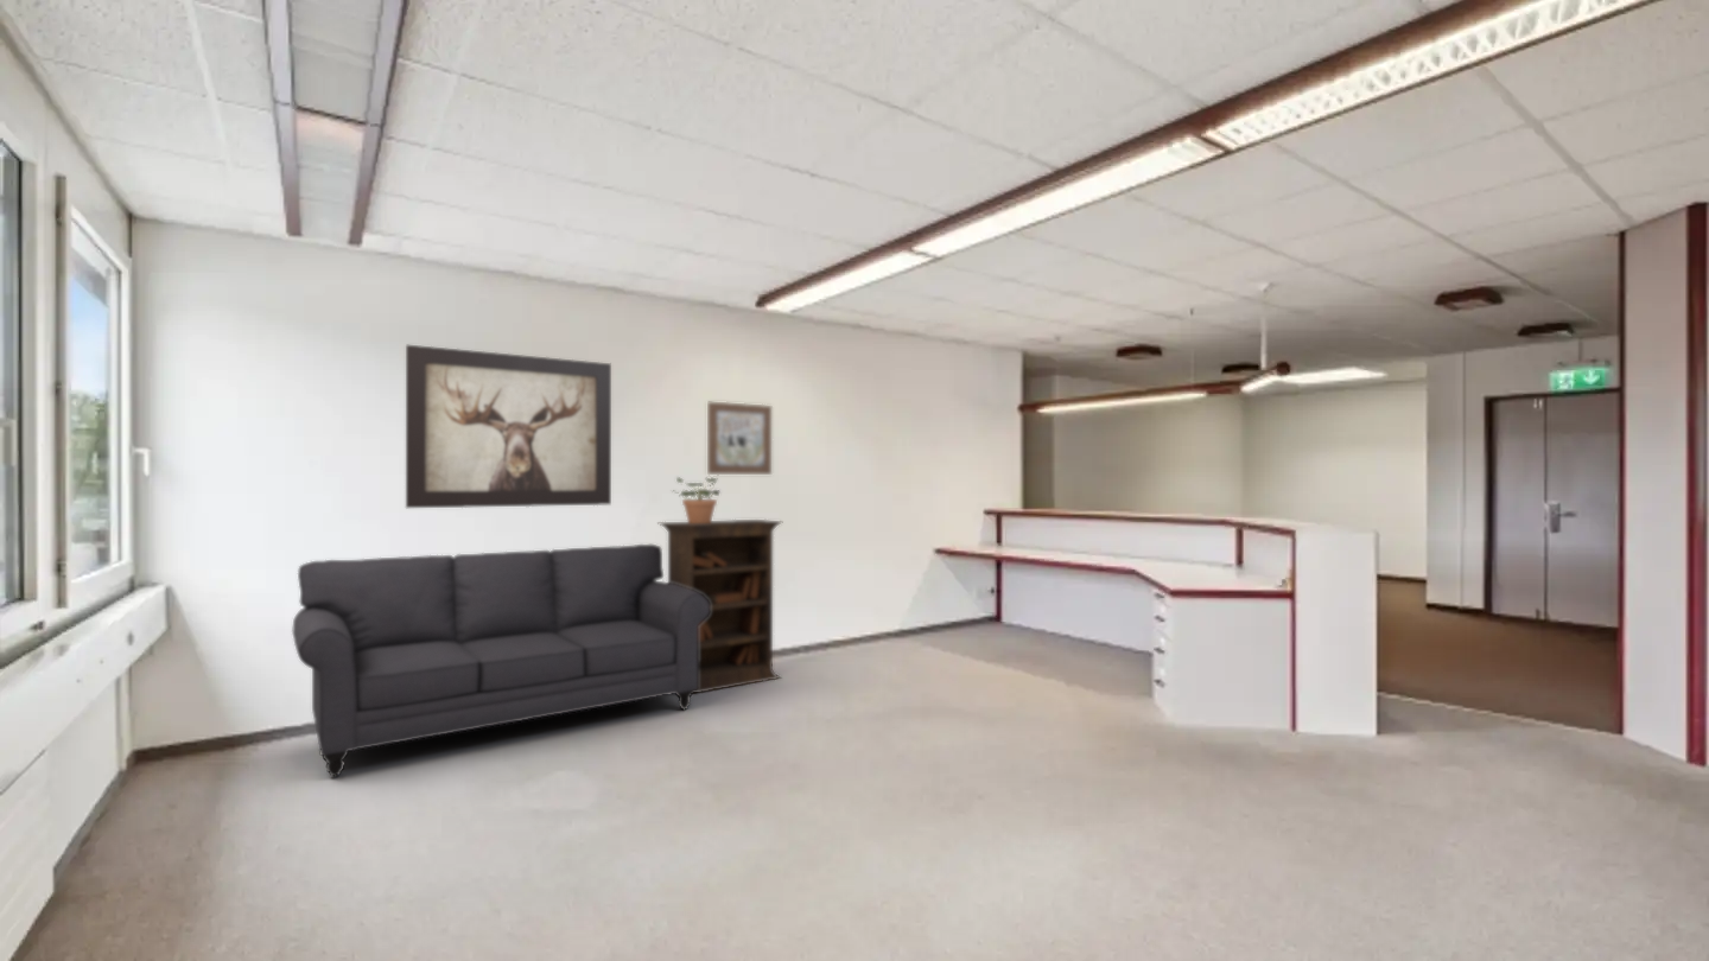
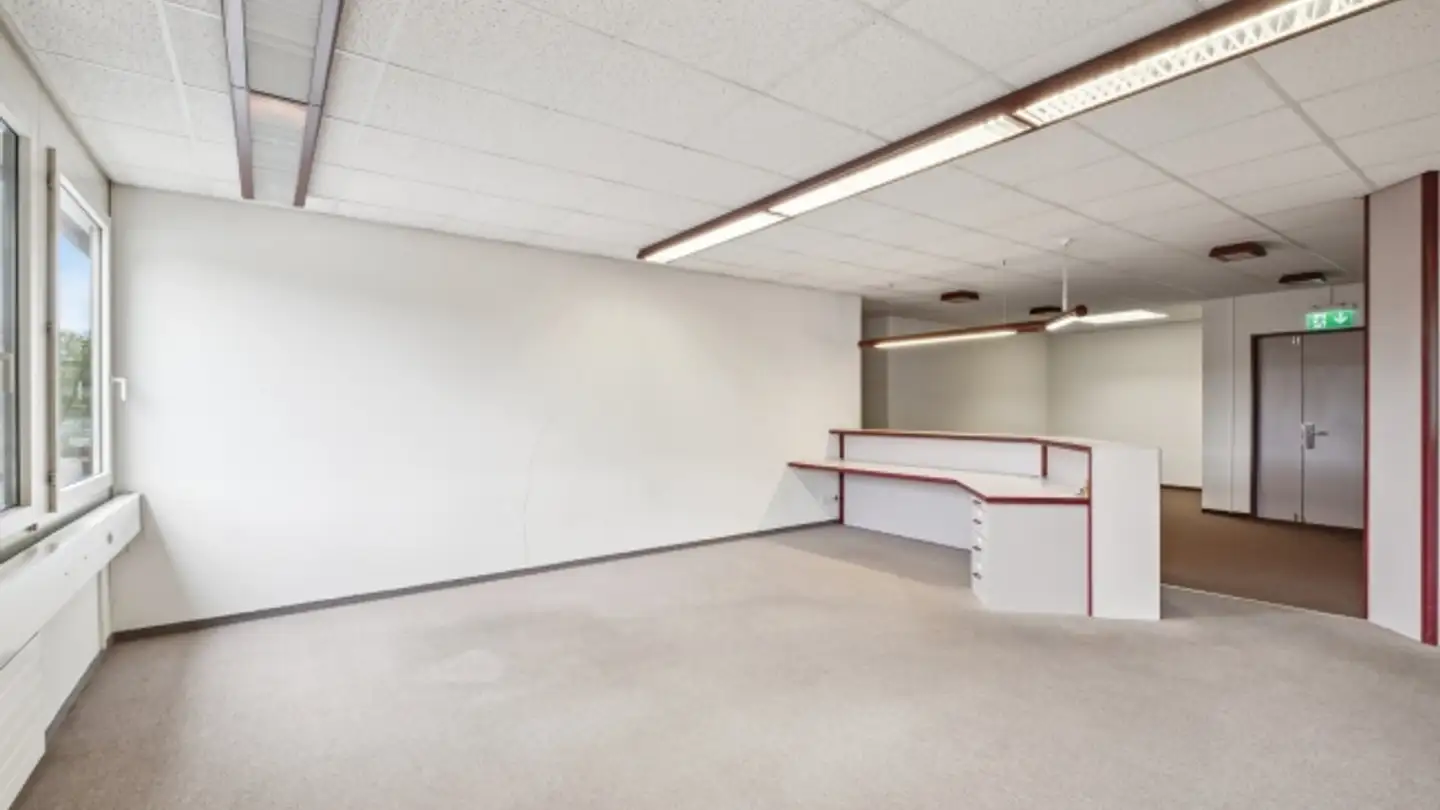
- sofa (514, 637)
- potted plant (695, 499)
- wall art (515, 431)
- bookcase (720, 602)
- wall art (739, 439)
